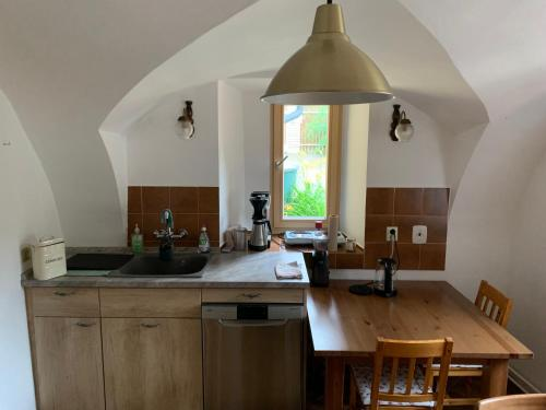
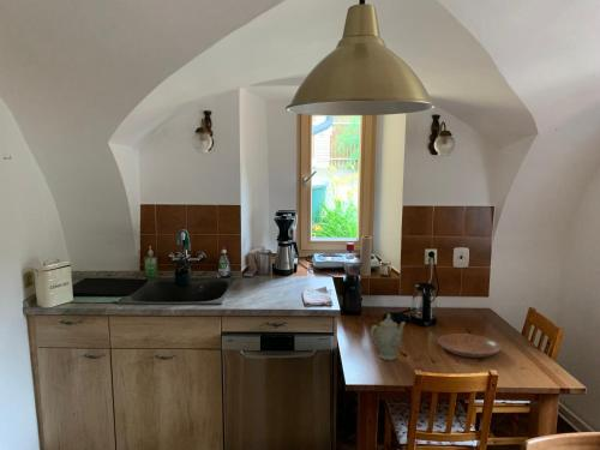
+ chinaware (388, 335)
+ bowl (468, 346)
